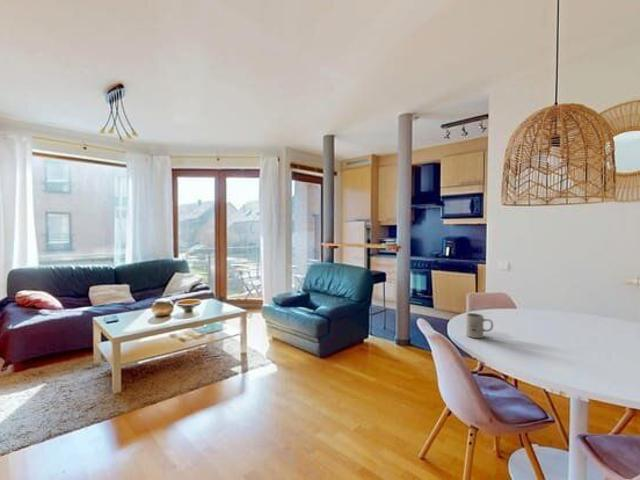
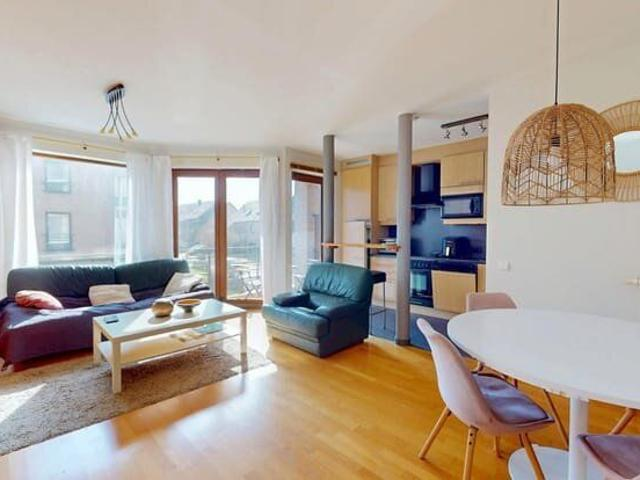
- mug (479, 326)
